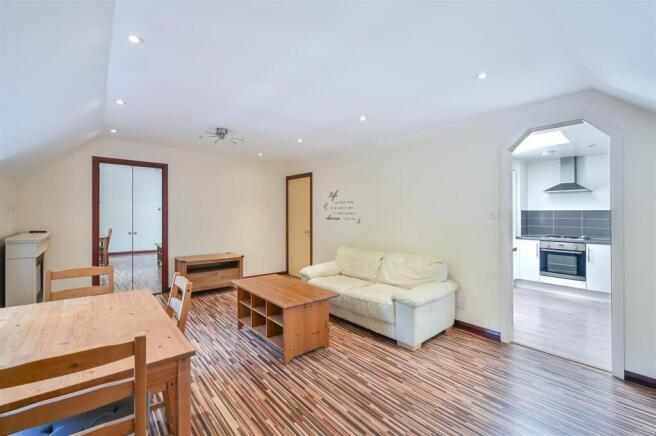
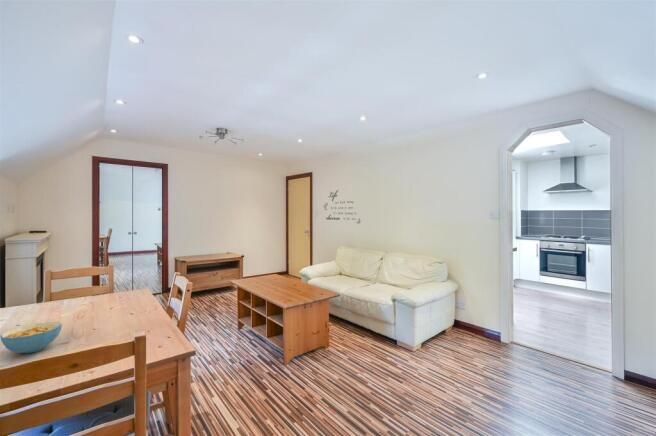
+ cereal bowl (32, 339)
